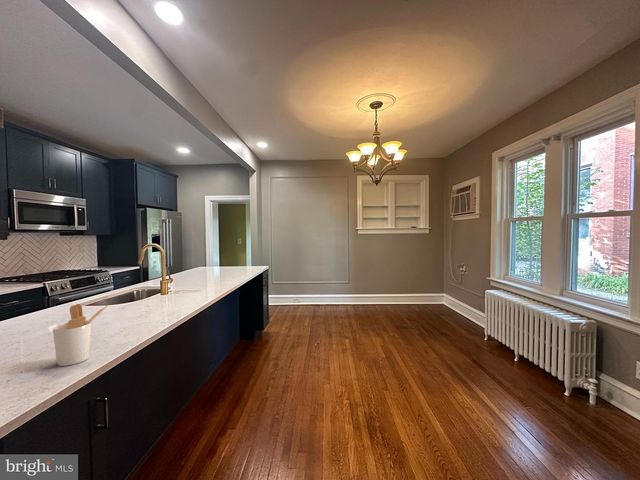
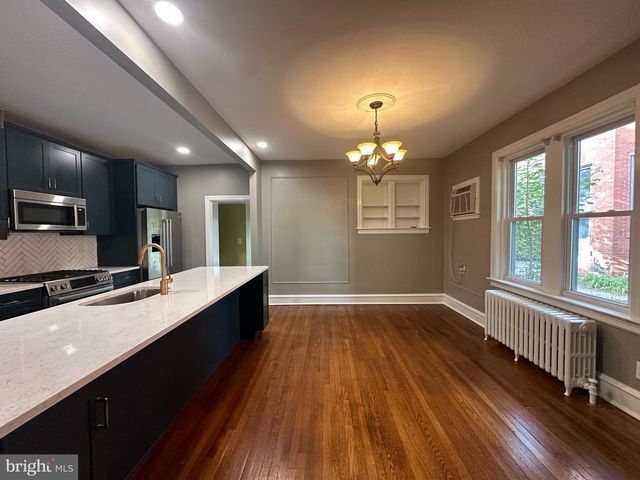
- utensil holder (82, 332)
